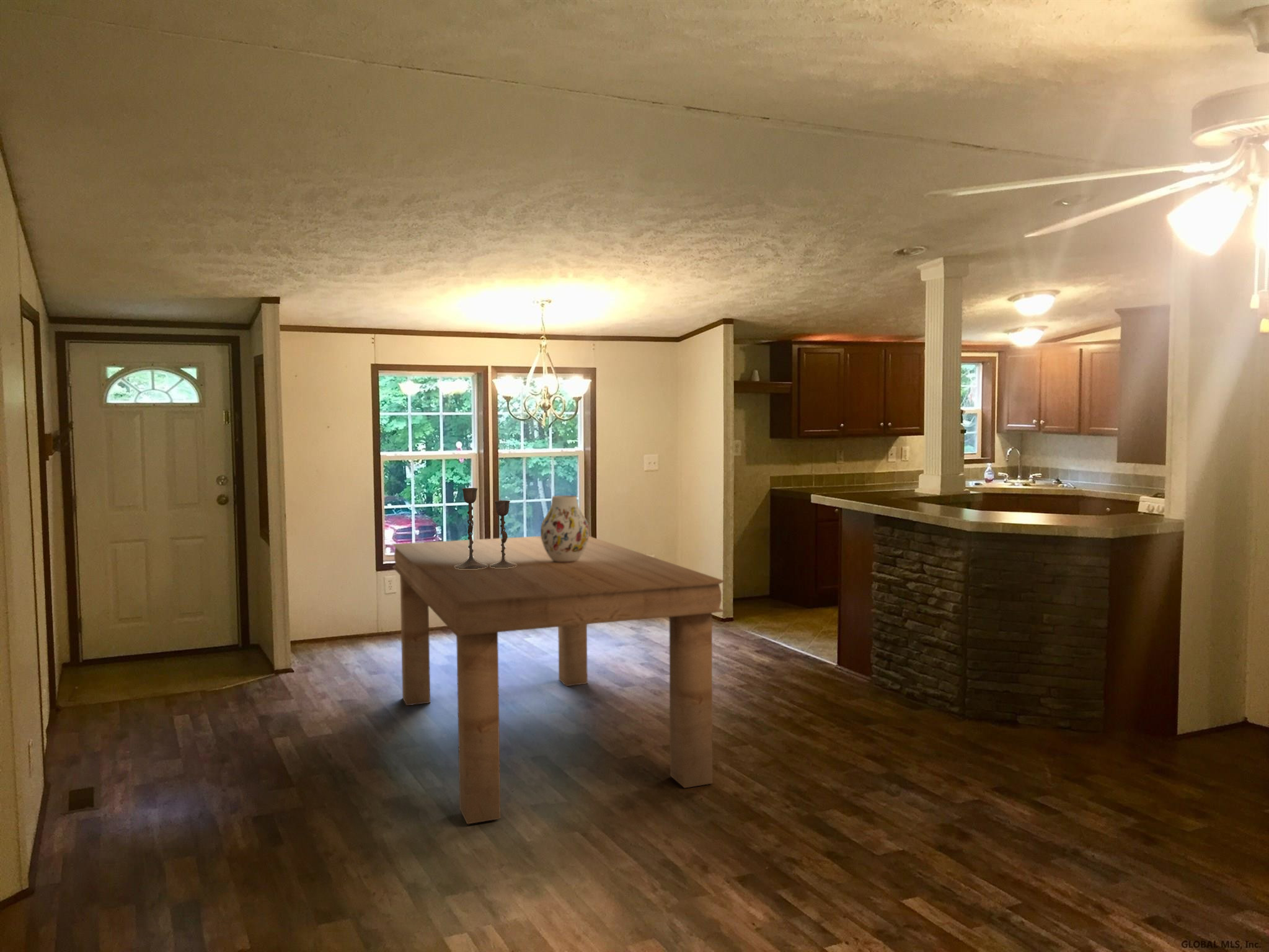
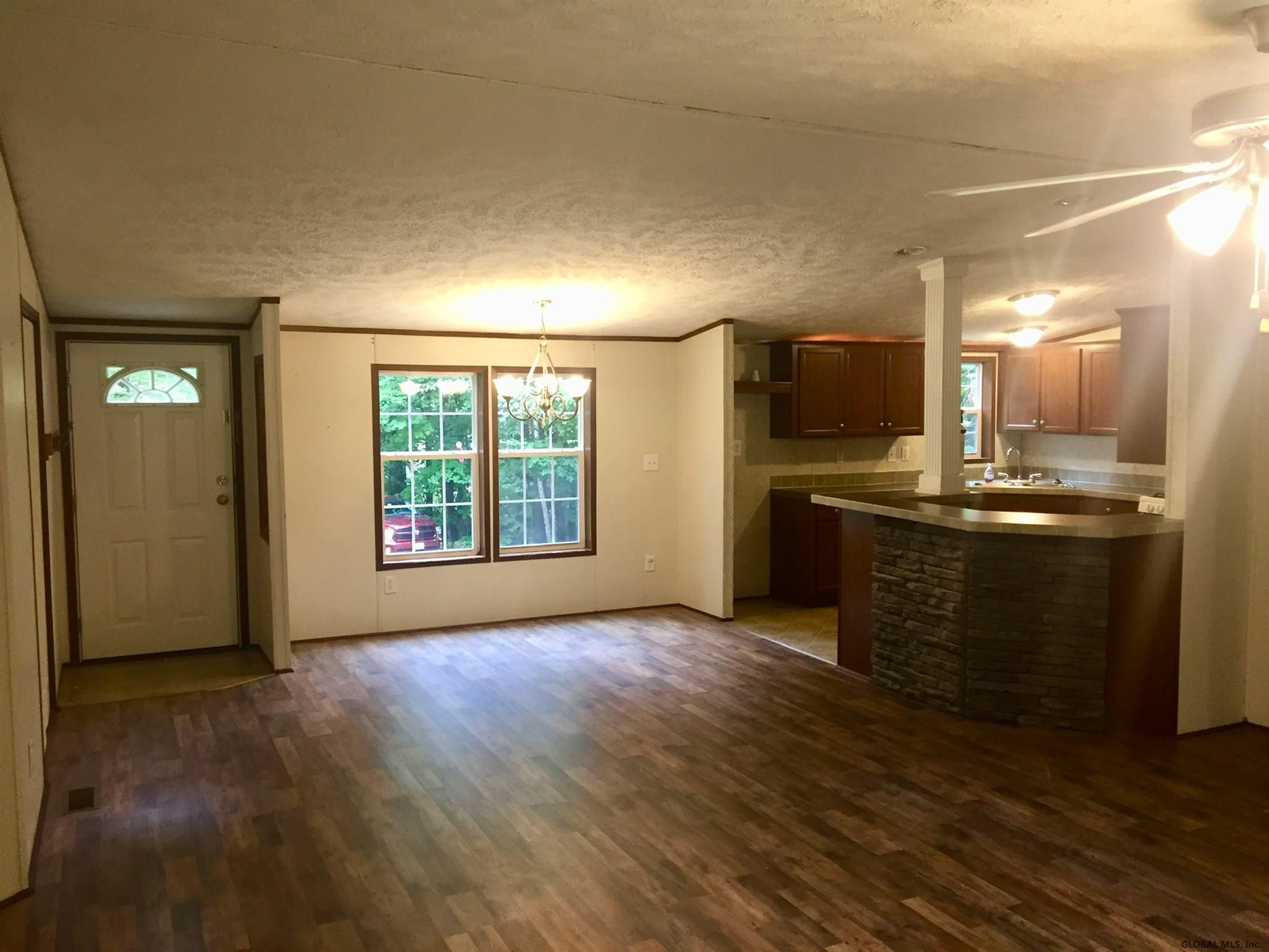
- candlestick (473, 524)
- dining table (535, 628)
- vase (565, 528)
